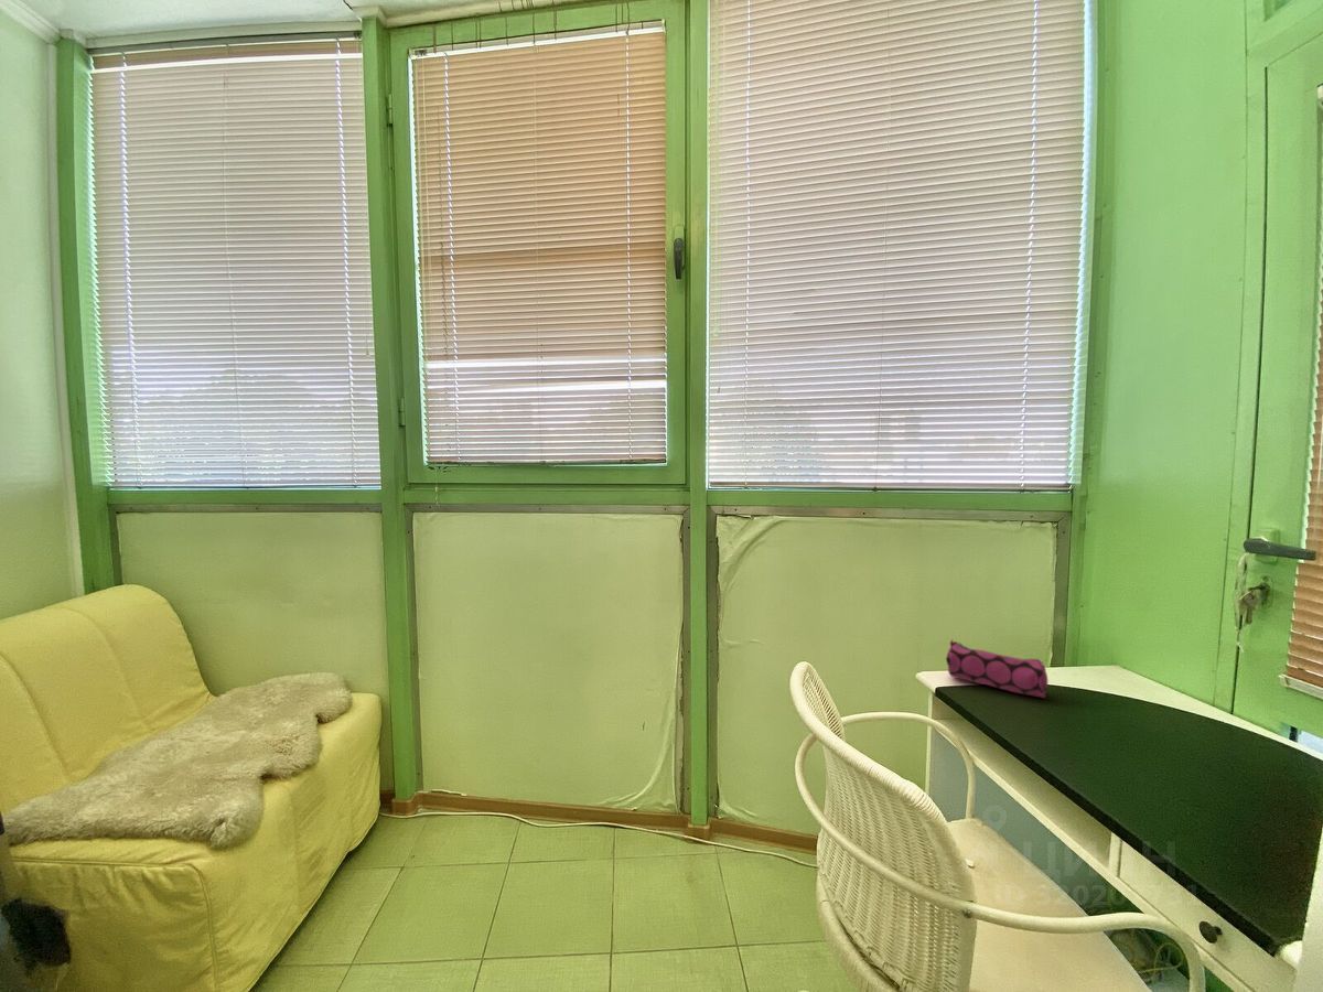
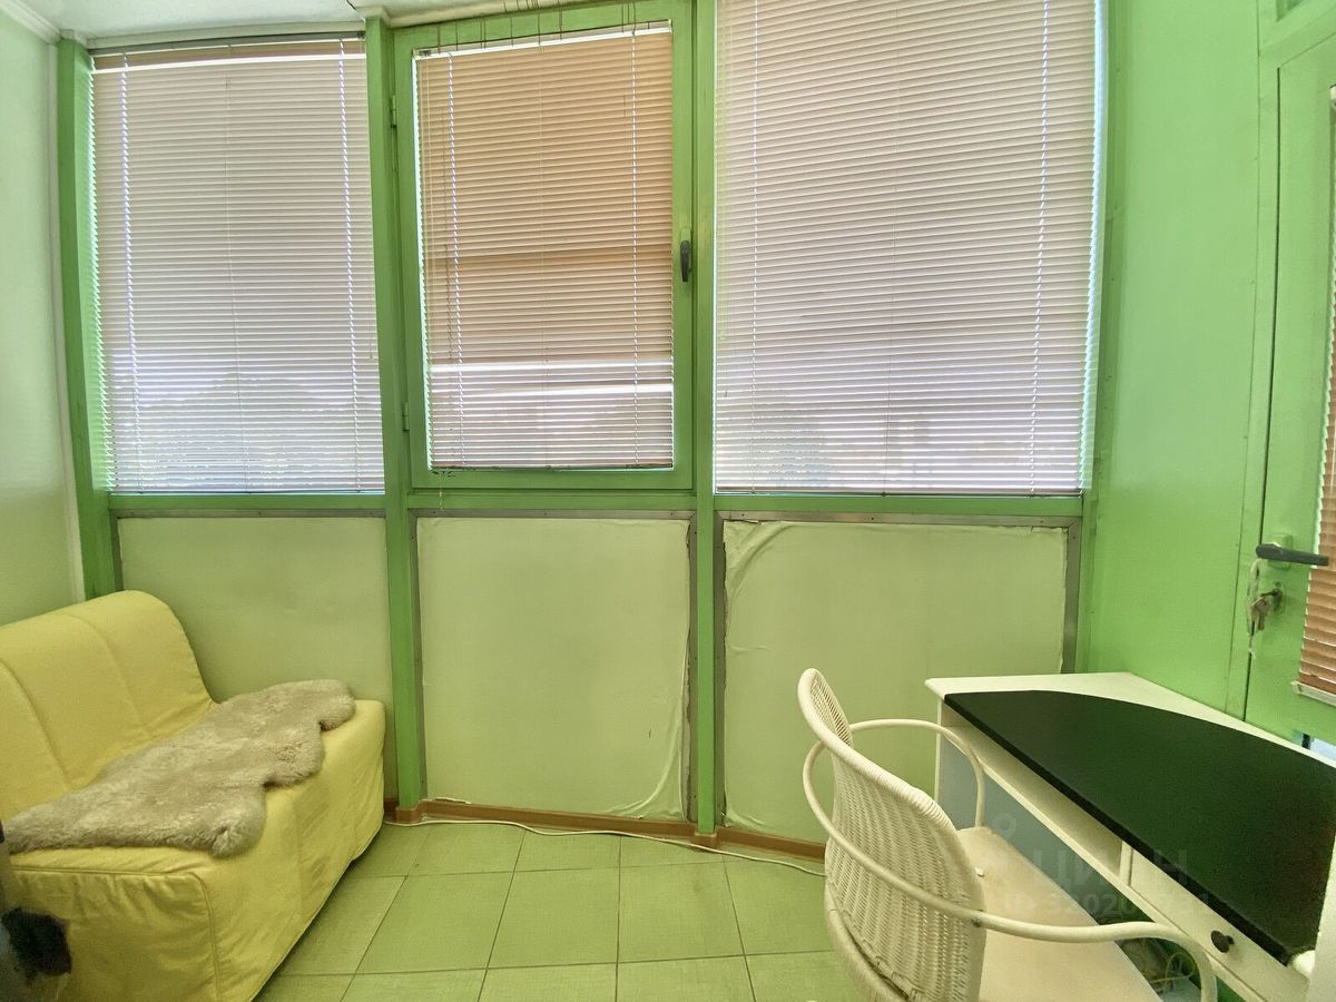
- pencil case (994, 667)
